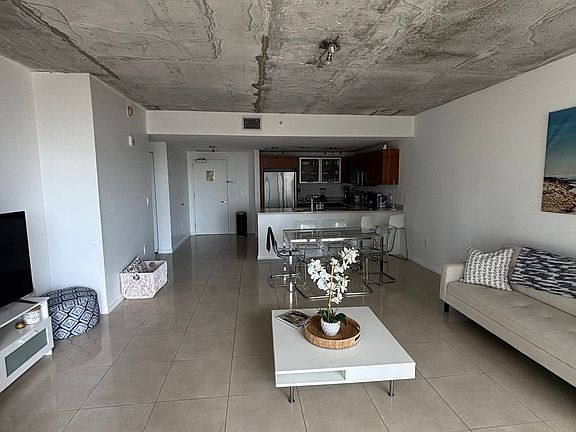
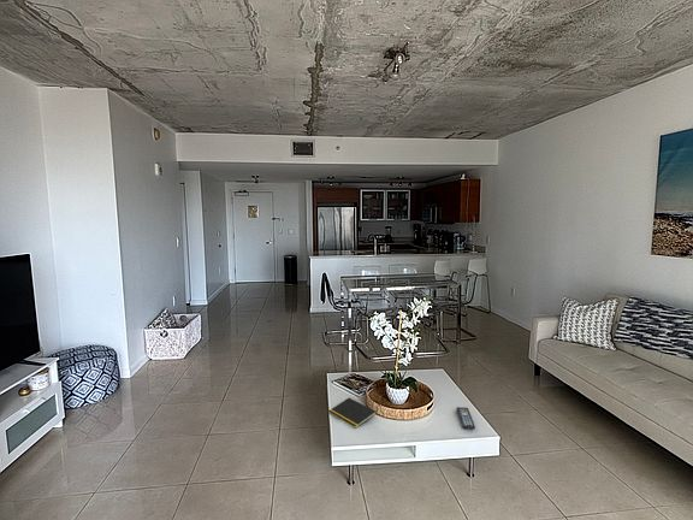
+ notepad (351, 412)
+ remote control (464, 416)
